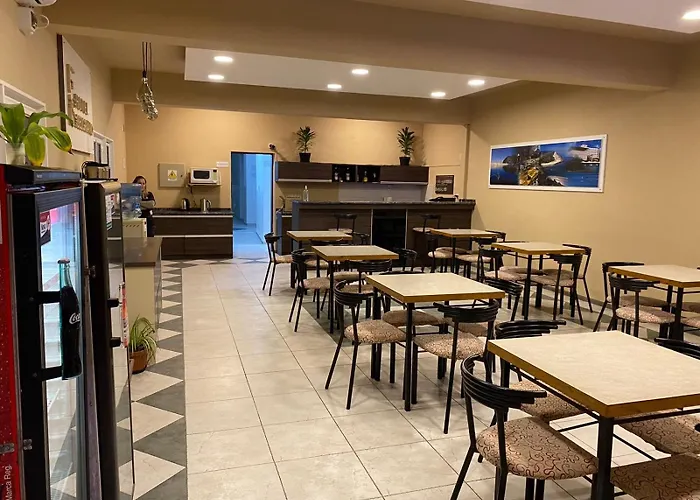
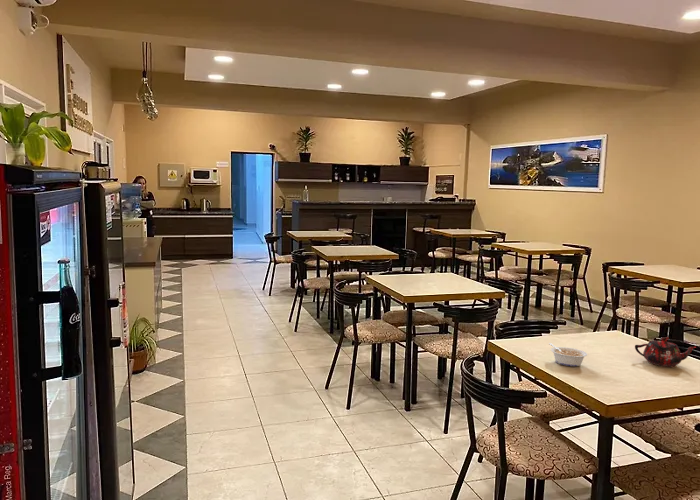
+ legume (567, 355)
+ teapot (664, 350)
